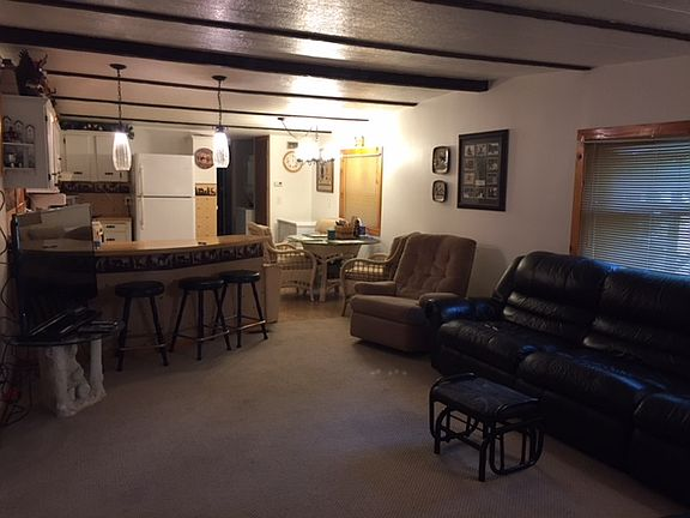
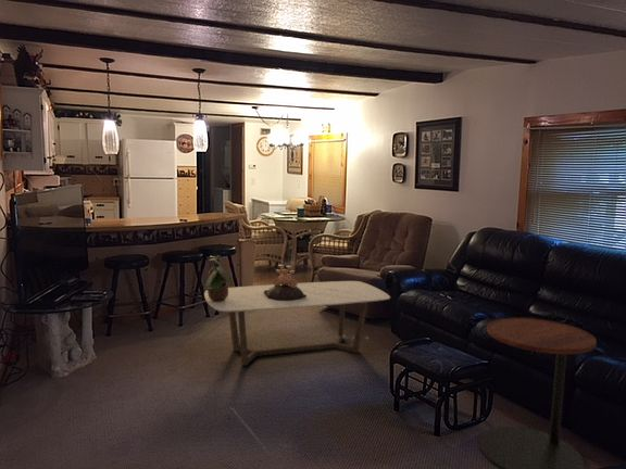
+ decorative bowl (285, 280)
+ coffee table (296, 307)
+ side table (553, 393)
+ potted plant (220, 276)
